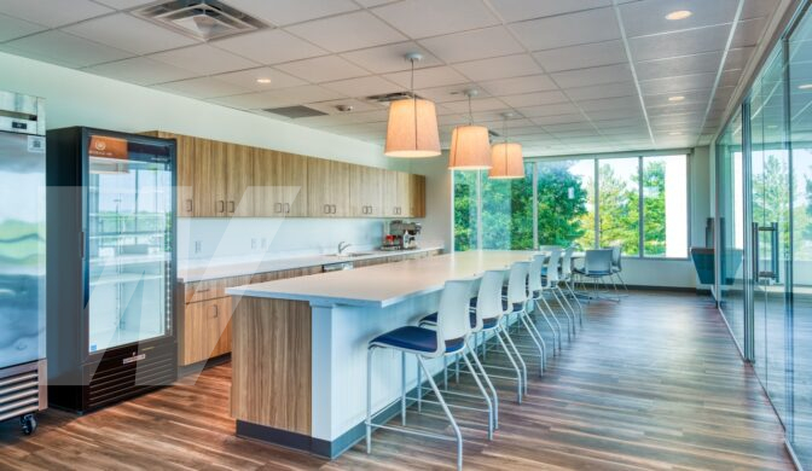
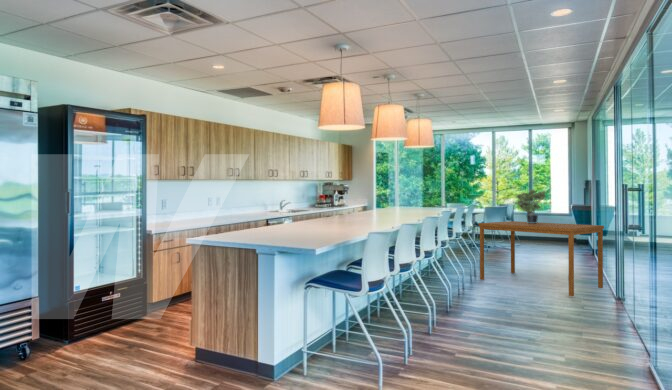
+ dining table (538, 232)
+ potted plant (530, 205)
